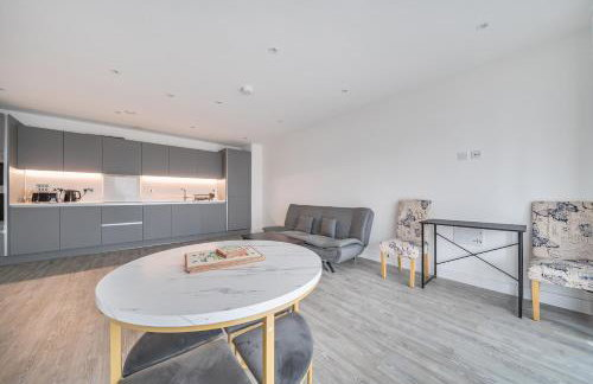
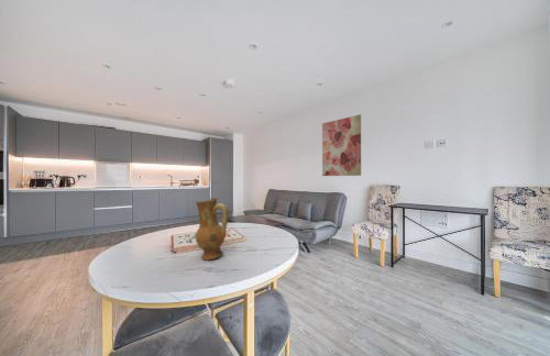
+ ceramic jug (212, 226)
+ wall art (340, 147)
